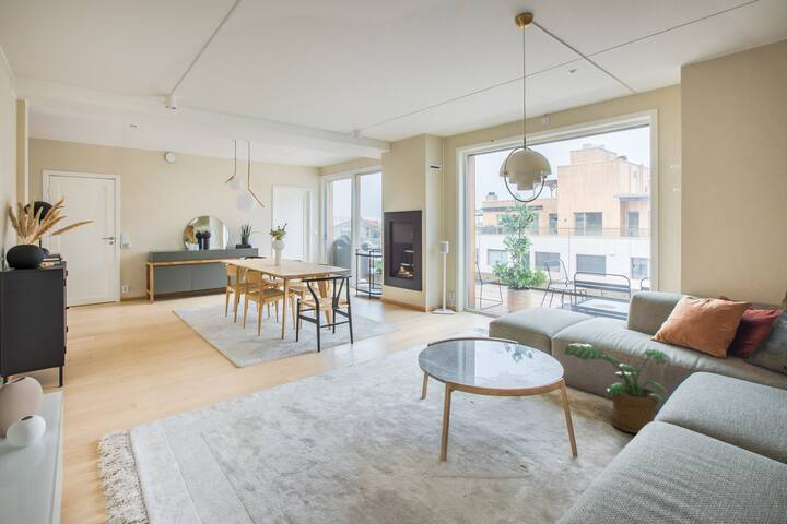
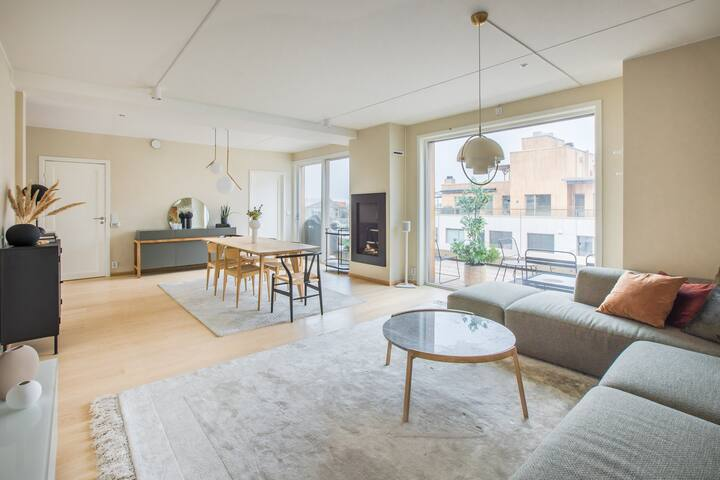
- potted plant (621, 383)
